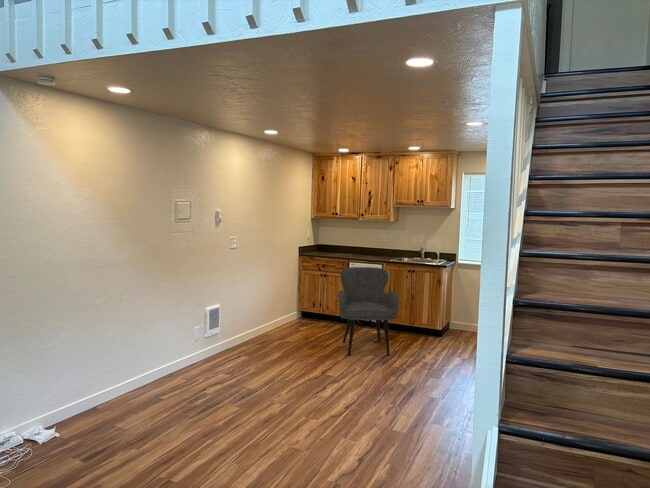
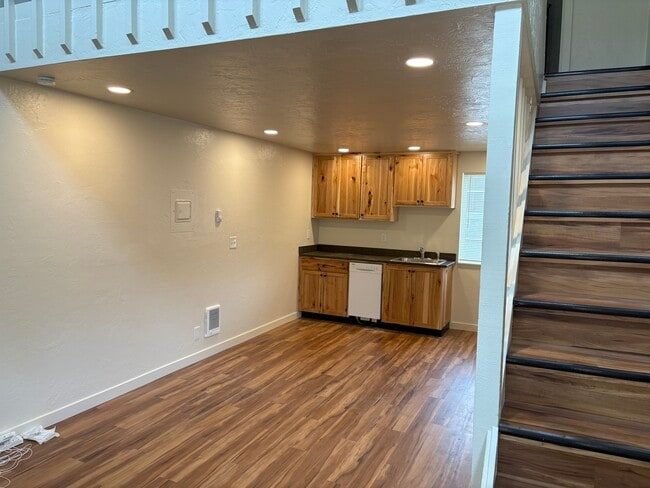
- chair (365, 309)
